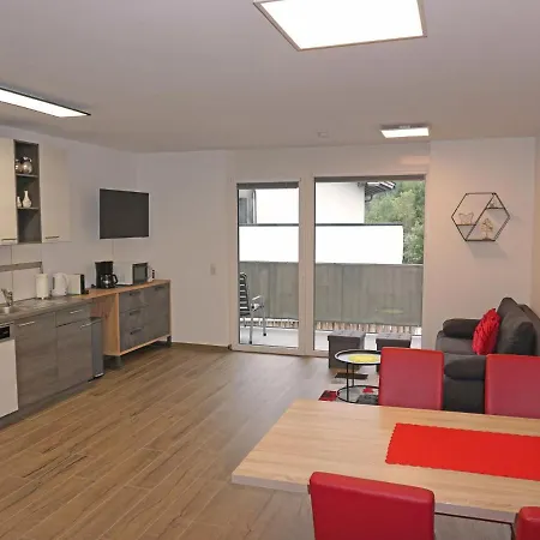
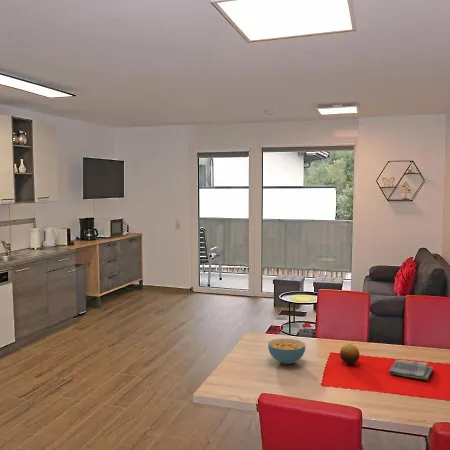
+ cereal bowl (286, 353)
+ fruit (349, 353)
+ dish towel (411, 368)
